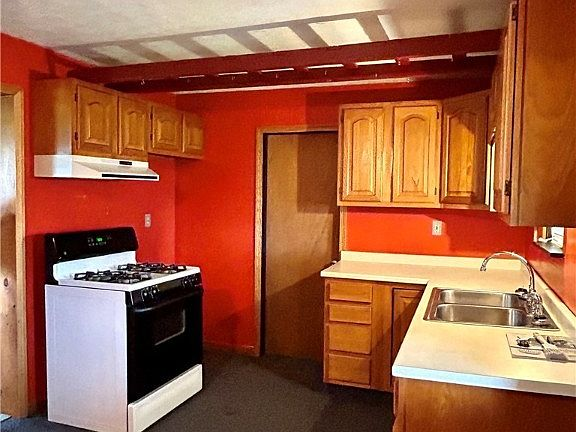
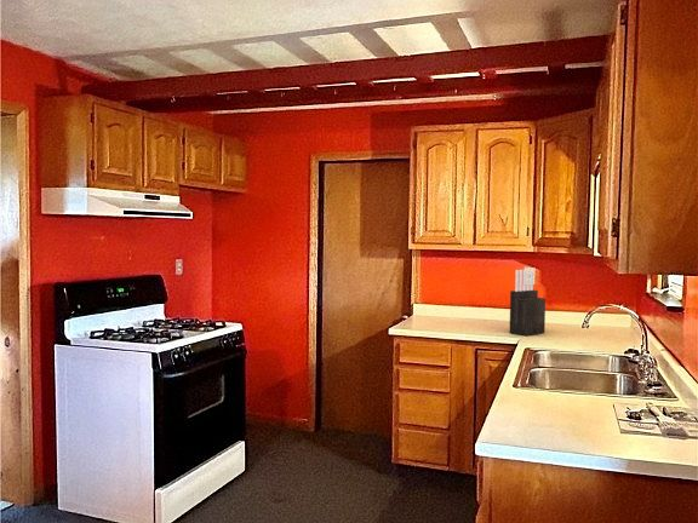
+ knife block (530, 301)
